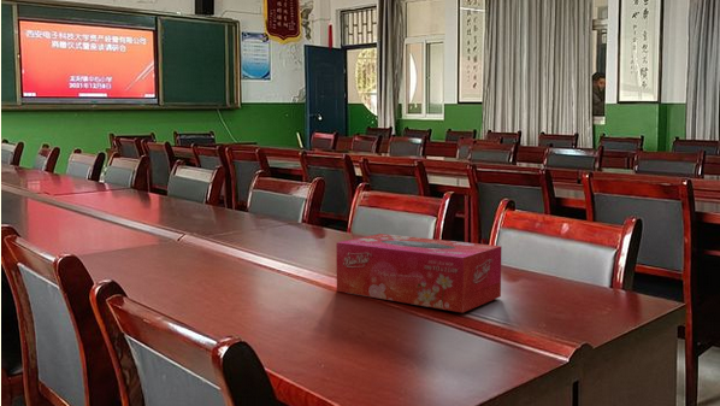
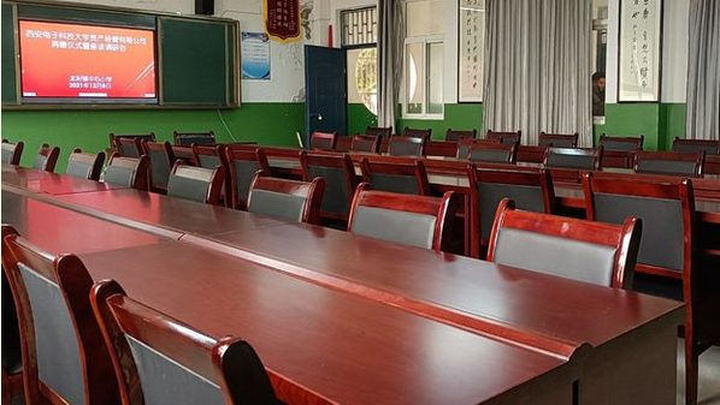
- tissue box (417, 269)
